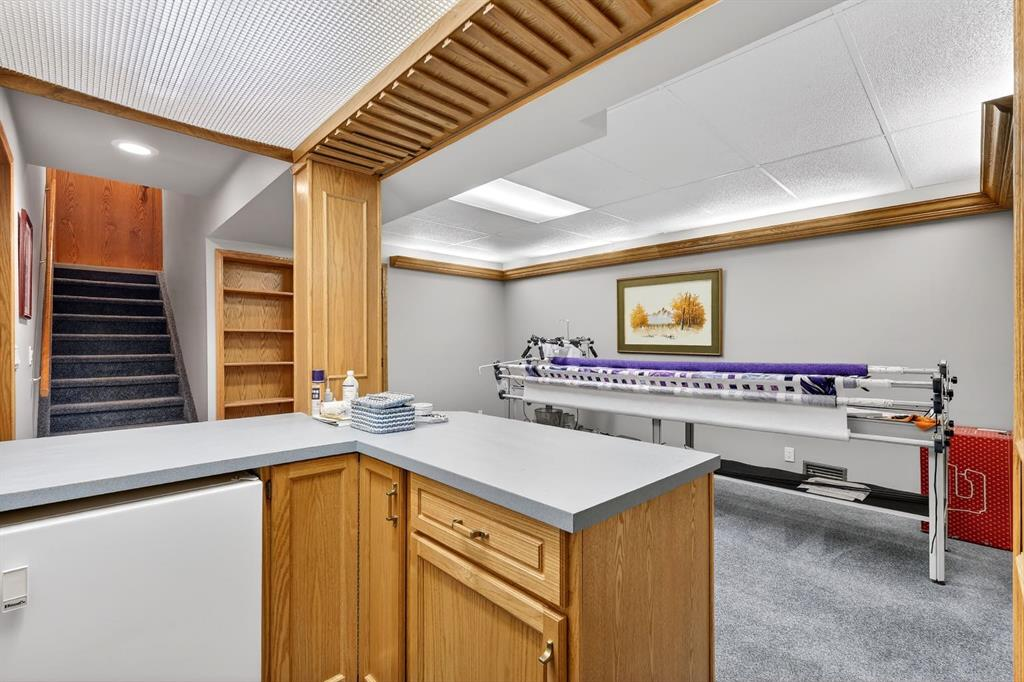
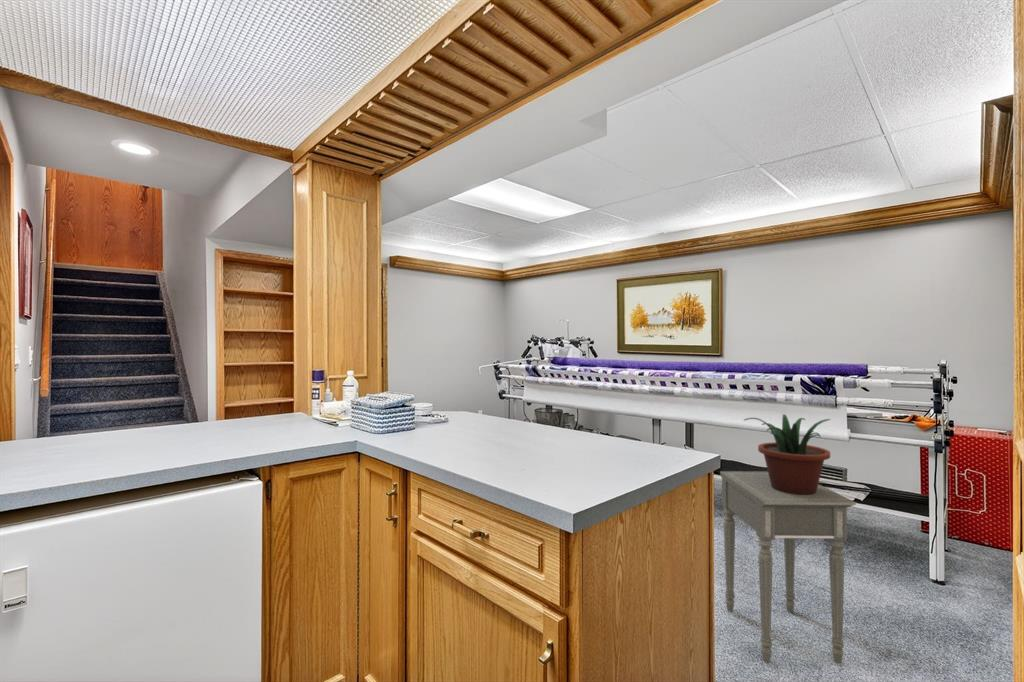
+ potted plant (786, 451)
+ side table (785, 559)
